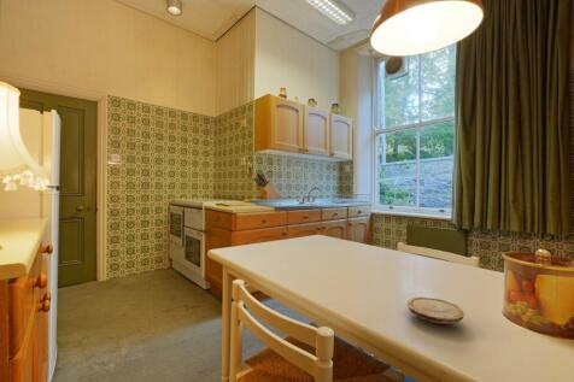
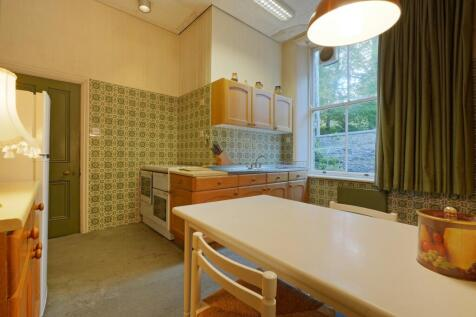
- wood slice (434, 311)
